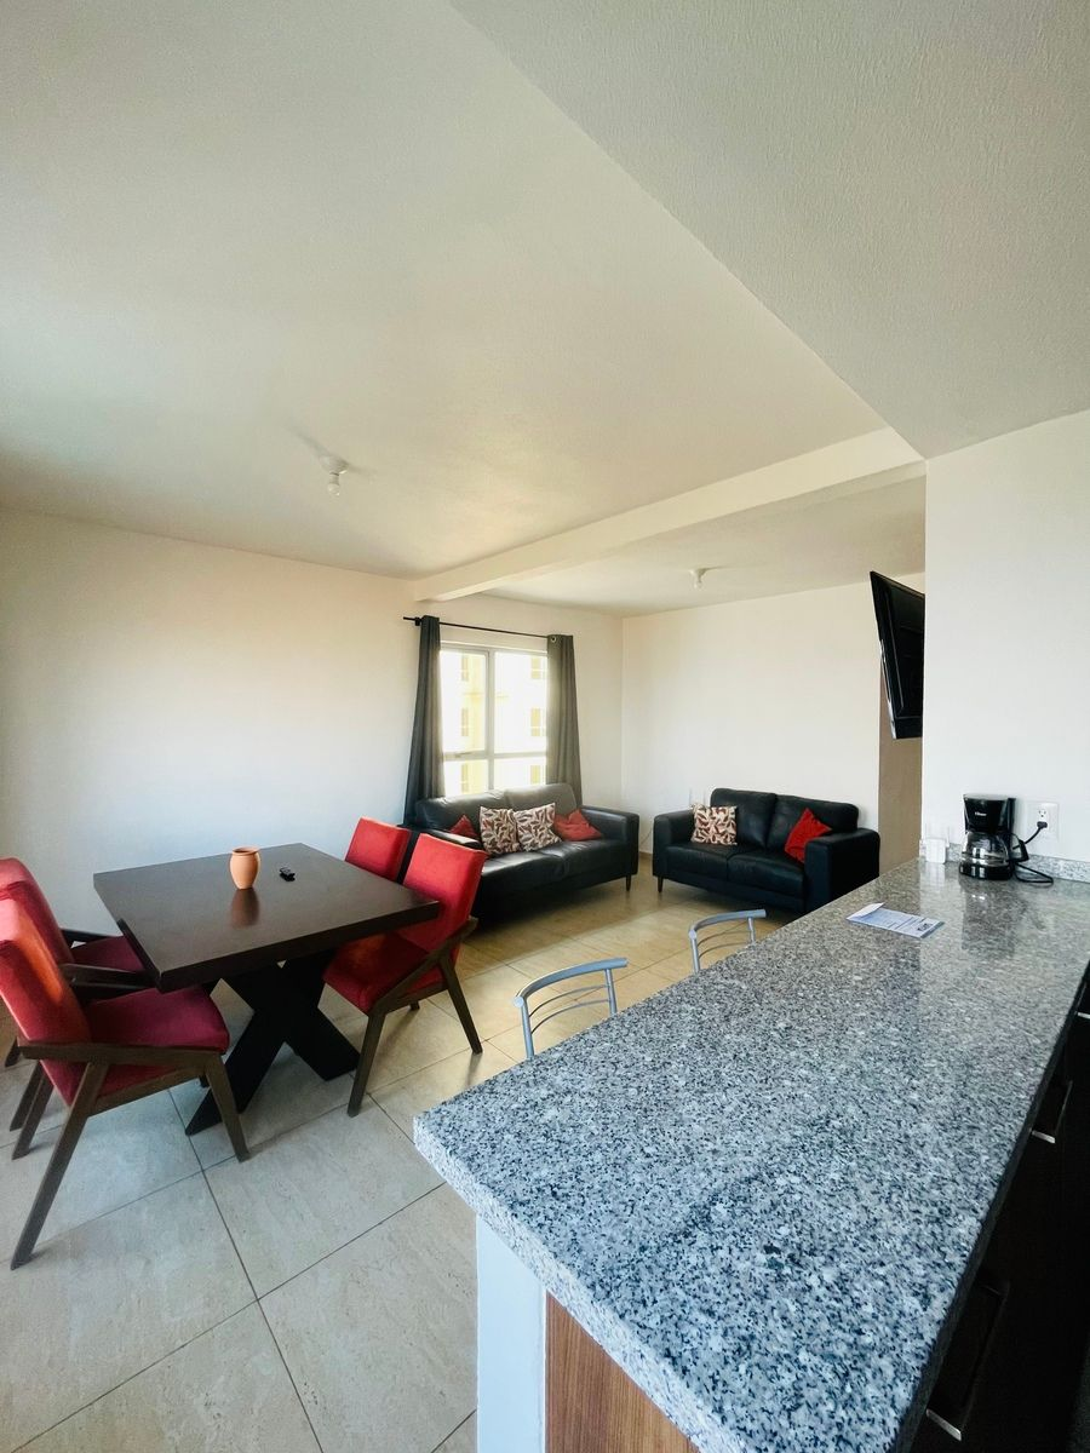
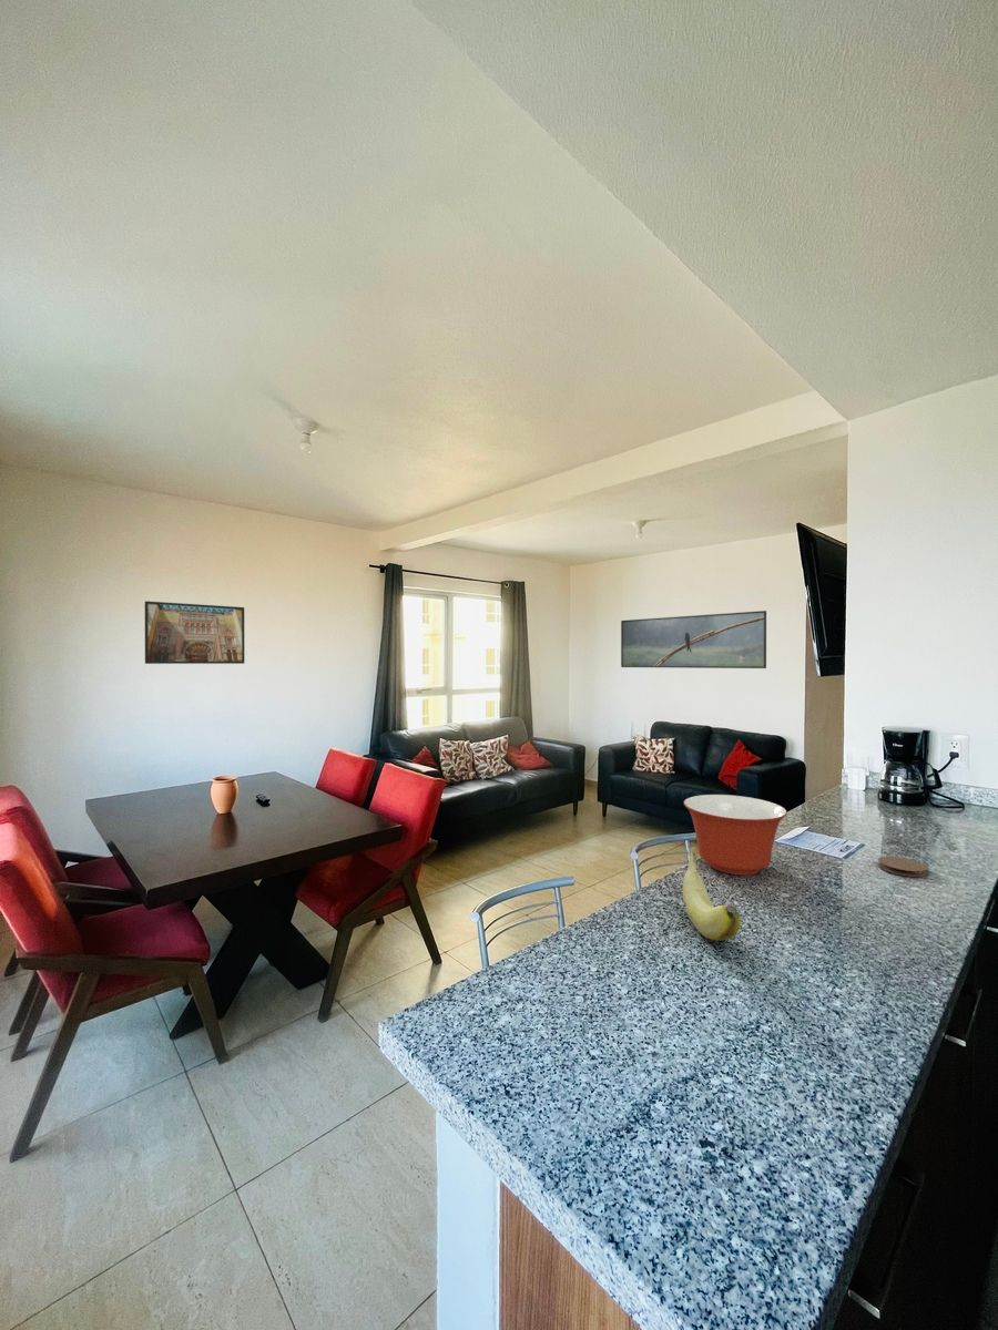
+ coaster (902, 866)
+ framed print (685, 642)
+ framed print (196, 634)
+ mixing bowl (733, 836)
+ banana (709, 898)
